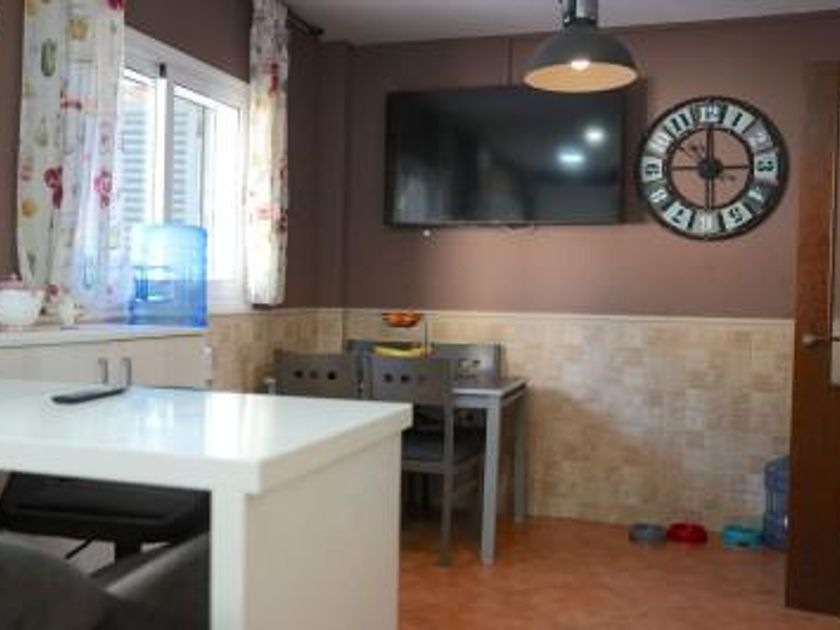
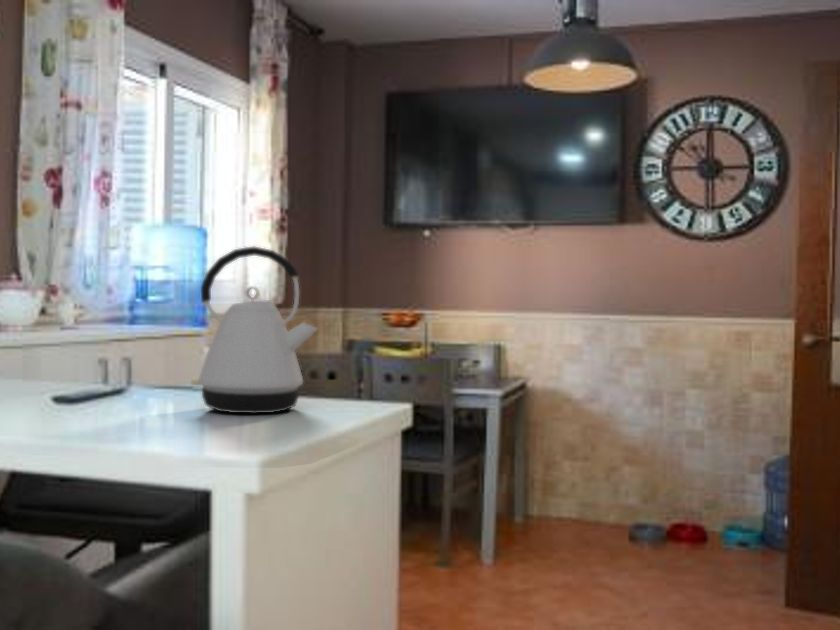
+ kettle (255, 327)
